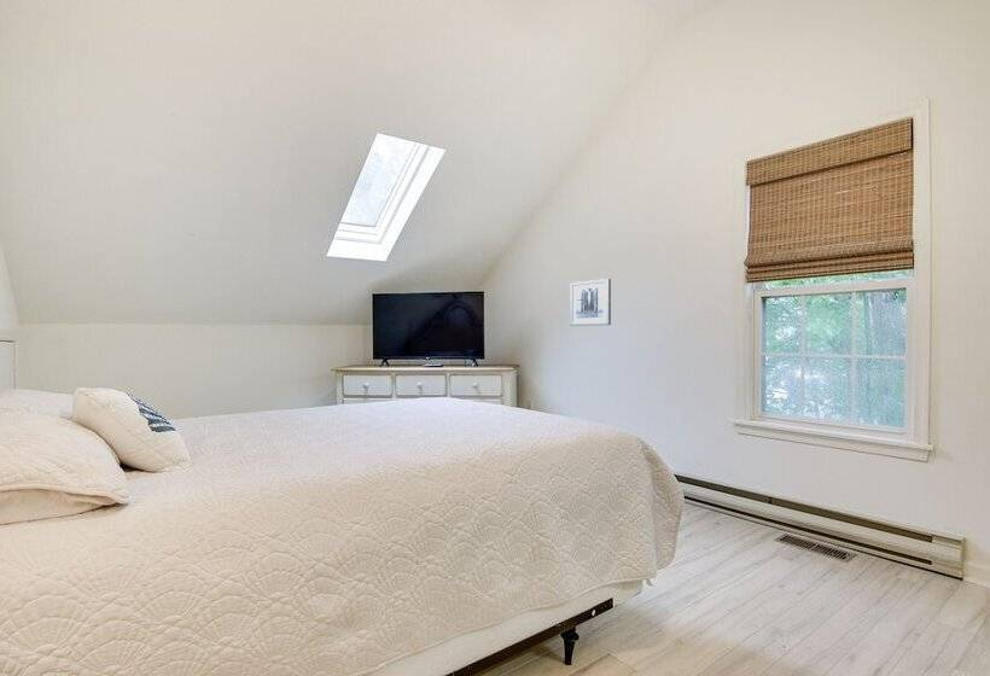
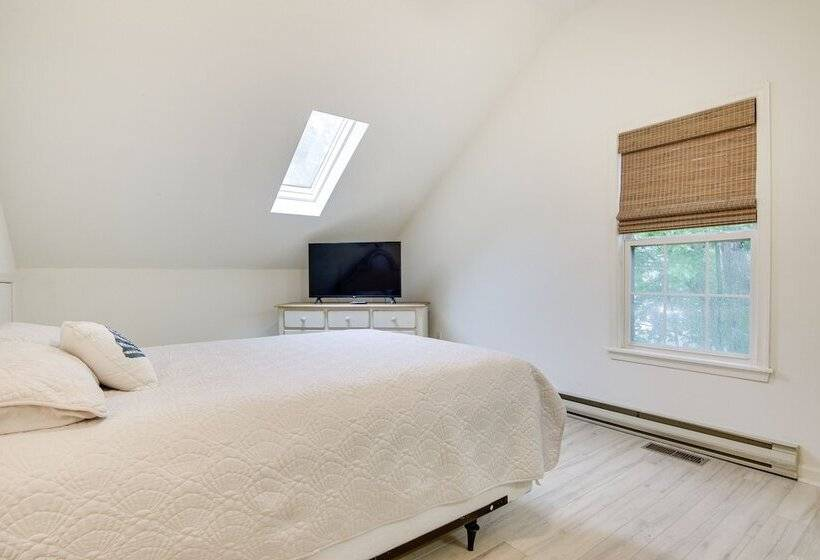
- wall art (589, 303)
